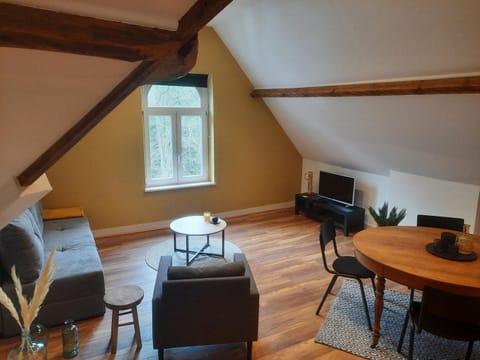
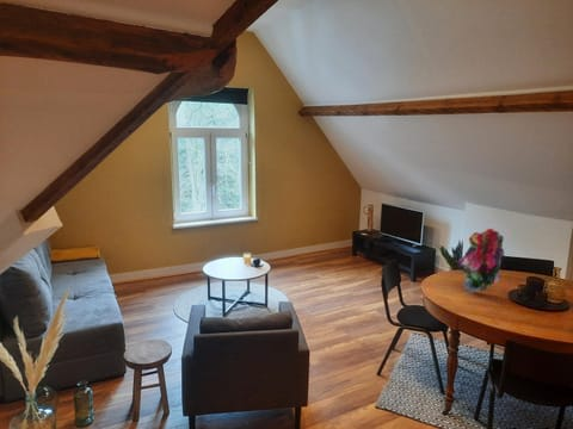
+ bouquet (479, 261)
